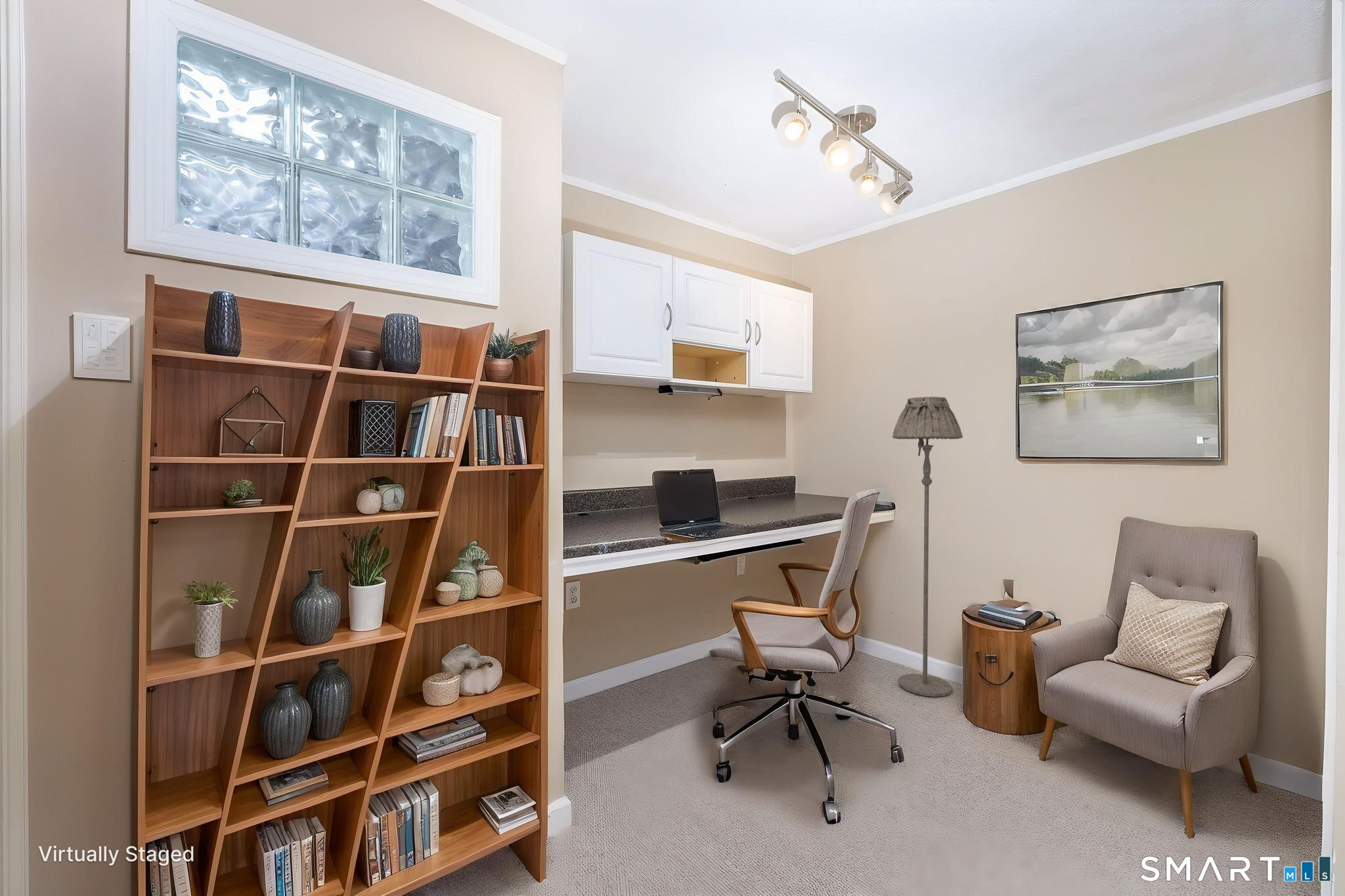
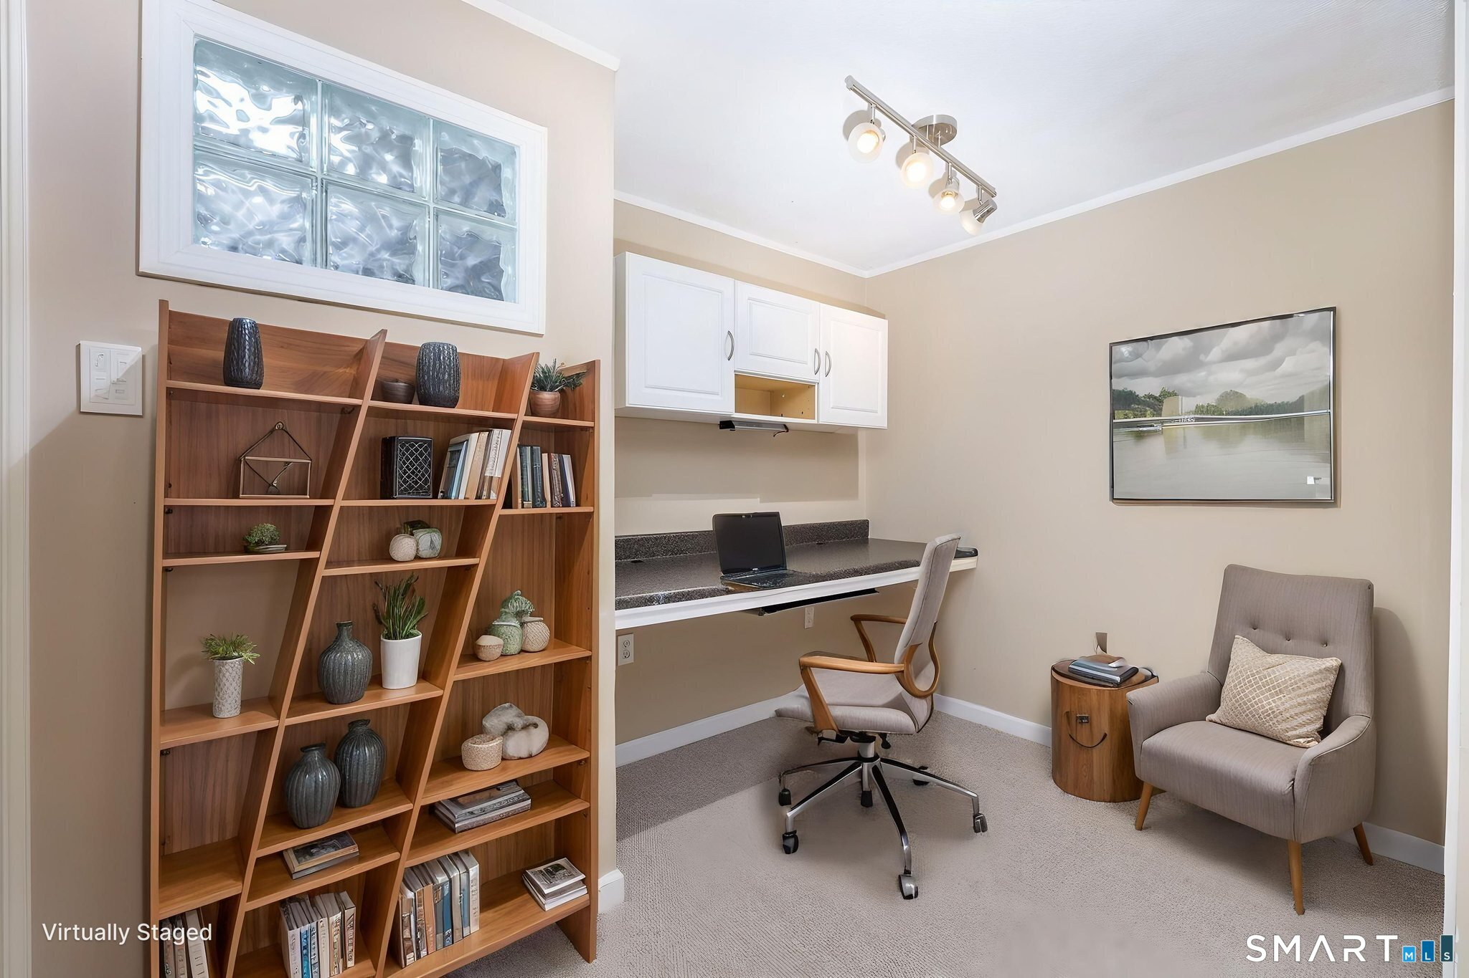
- floor lamp (925, 542)
